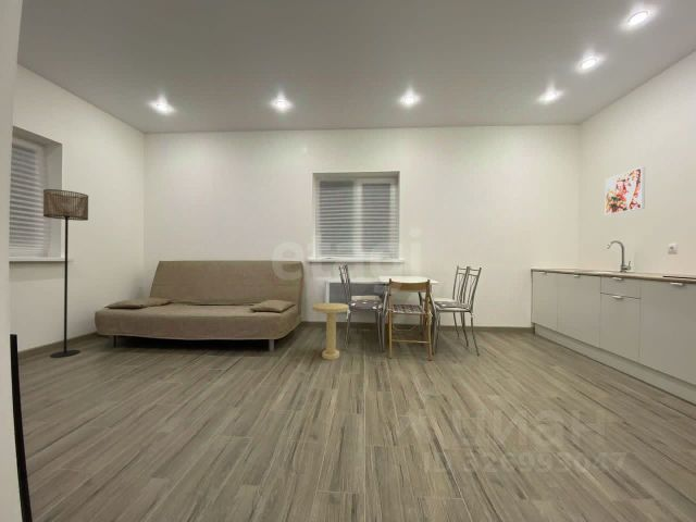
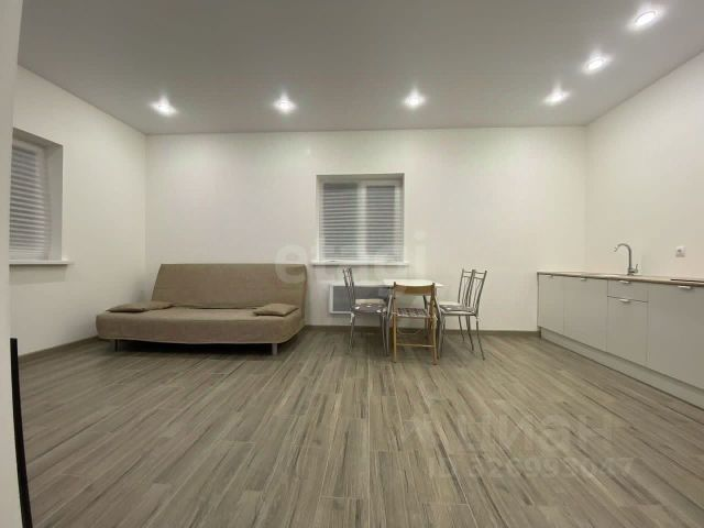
- side table (330, 331)
- floor lamp (65, 273)
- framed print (623, 192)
